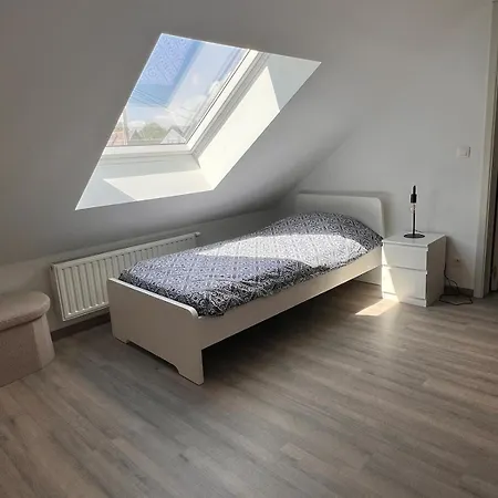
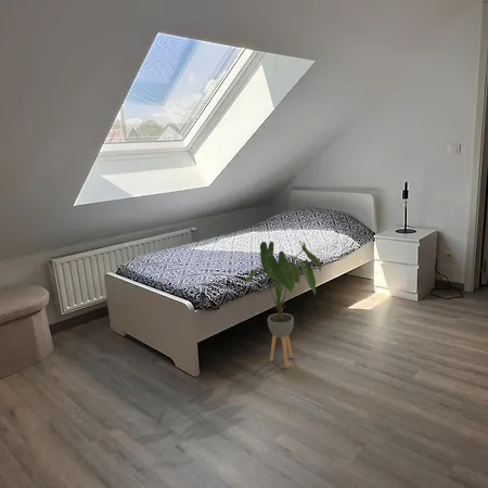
+ house plant (284, 306)
